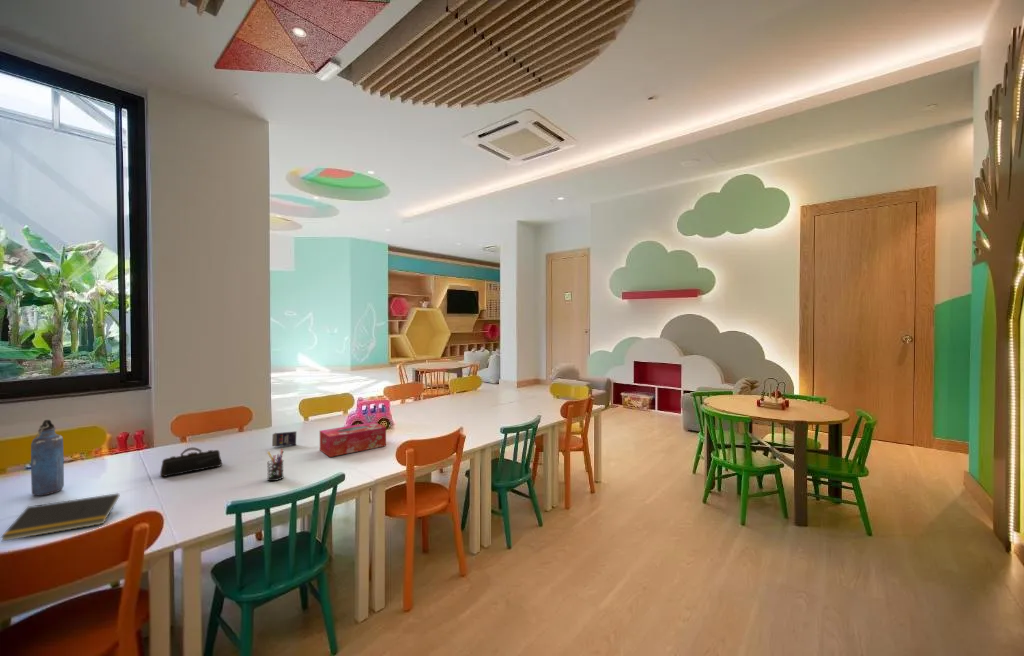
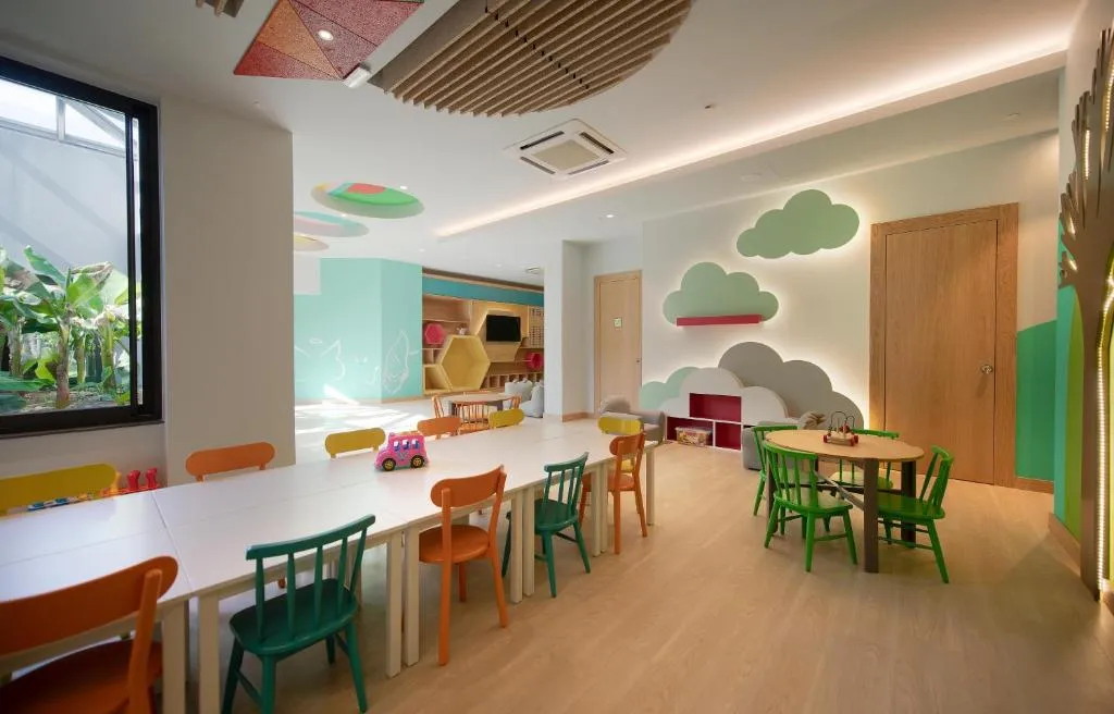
- crayon box (284, 438)
- water bottle (46, 456)
- notepad (65, 515)
- pen holder (277, 463)
- tissue box (353, 438)
- pencil case (192, 458)
